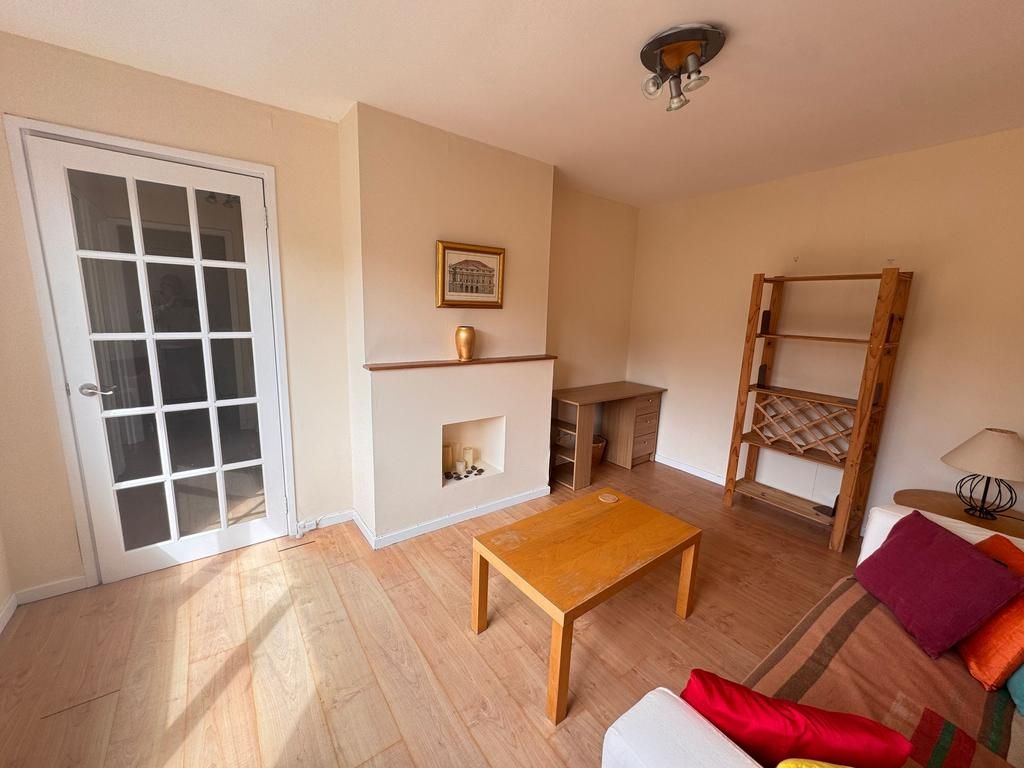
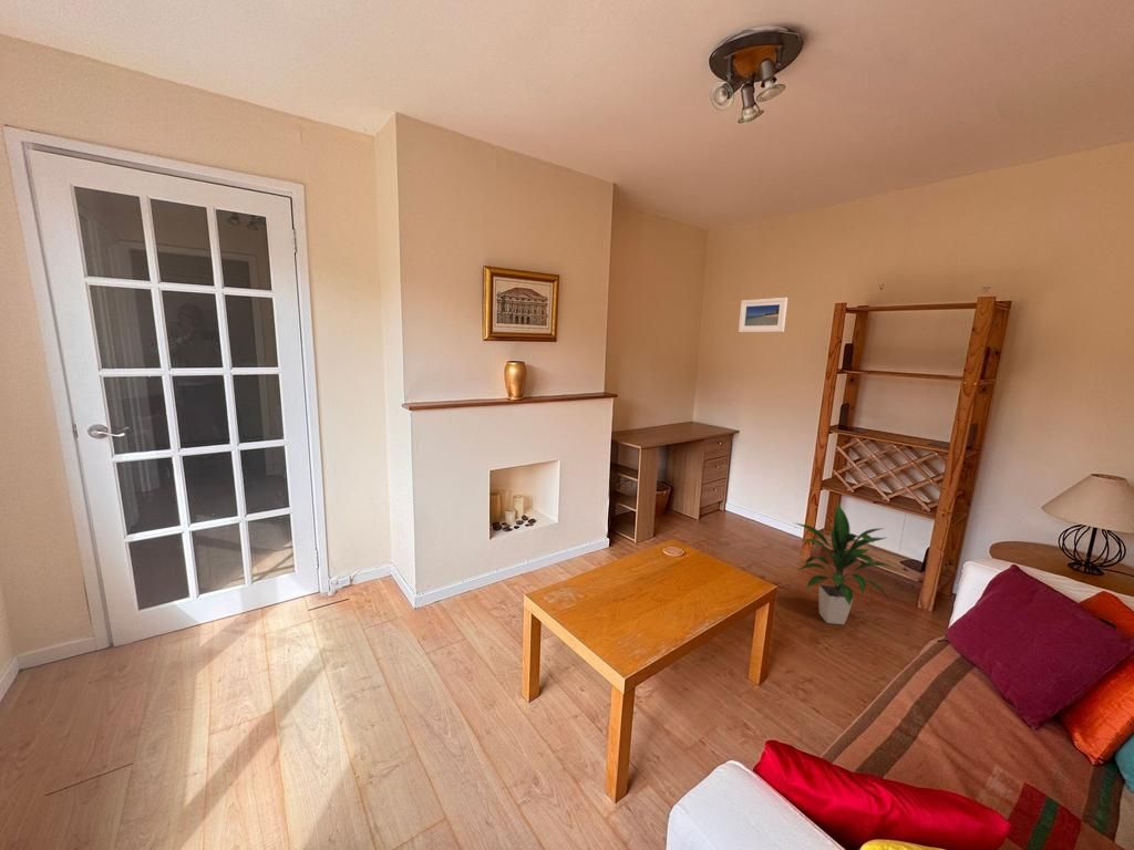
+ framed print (762, 315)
+ indoor plant (844, 567)
